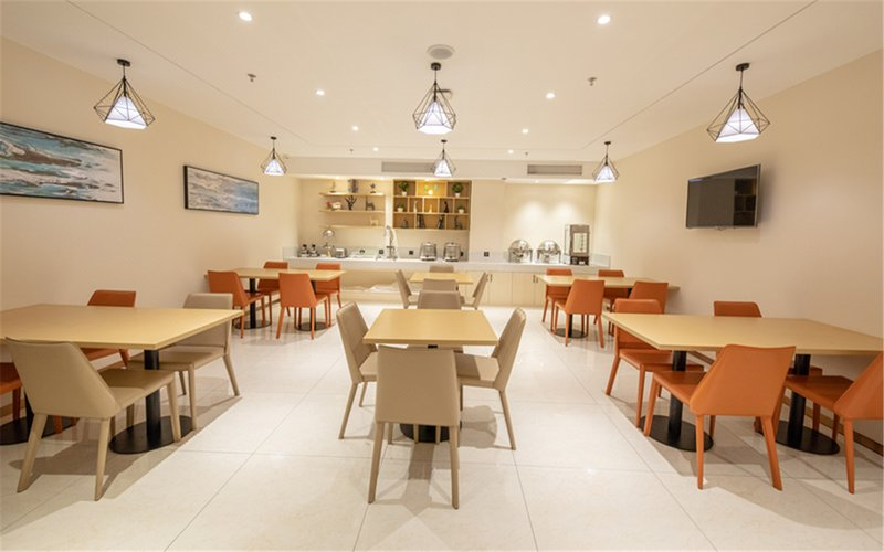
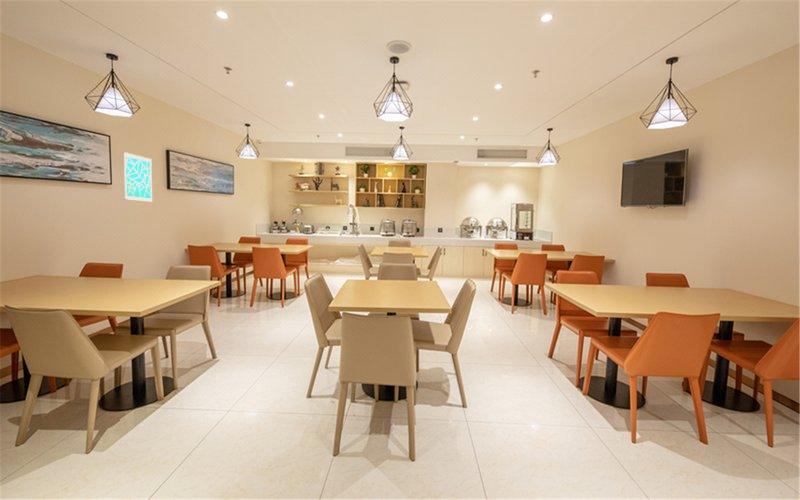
+ wall art (138, 178)
